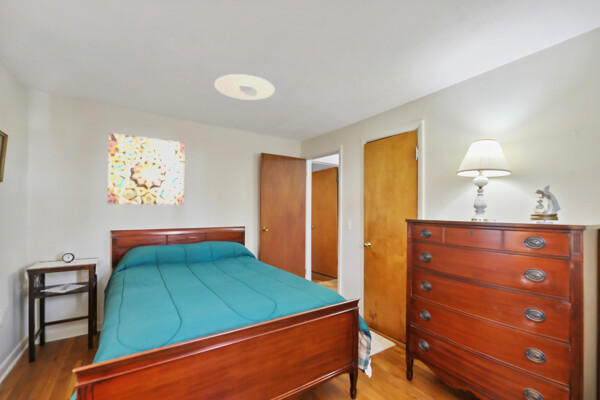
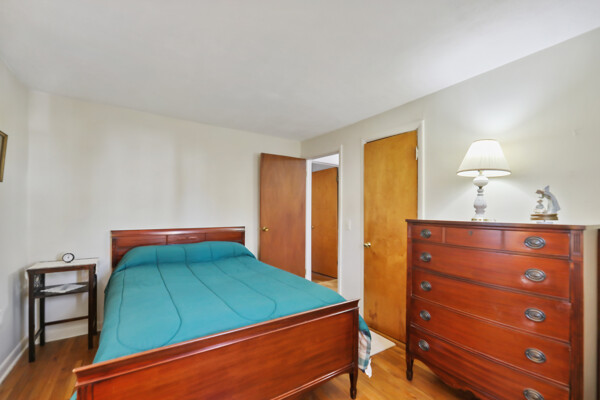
- ceiling light (245, 85)
- wall art (148, 171)
